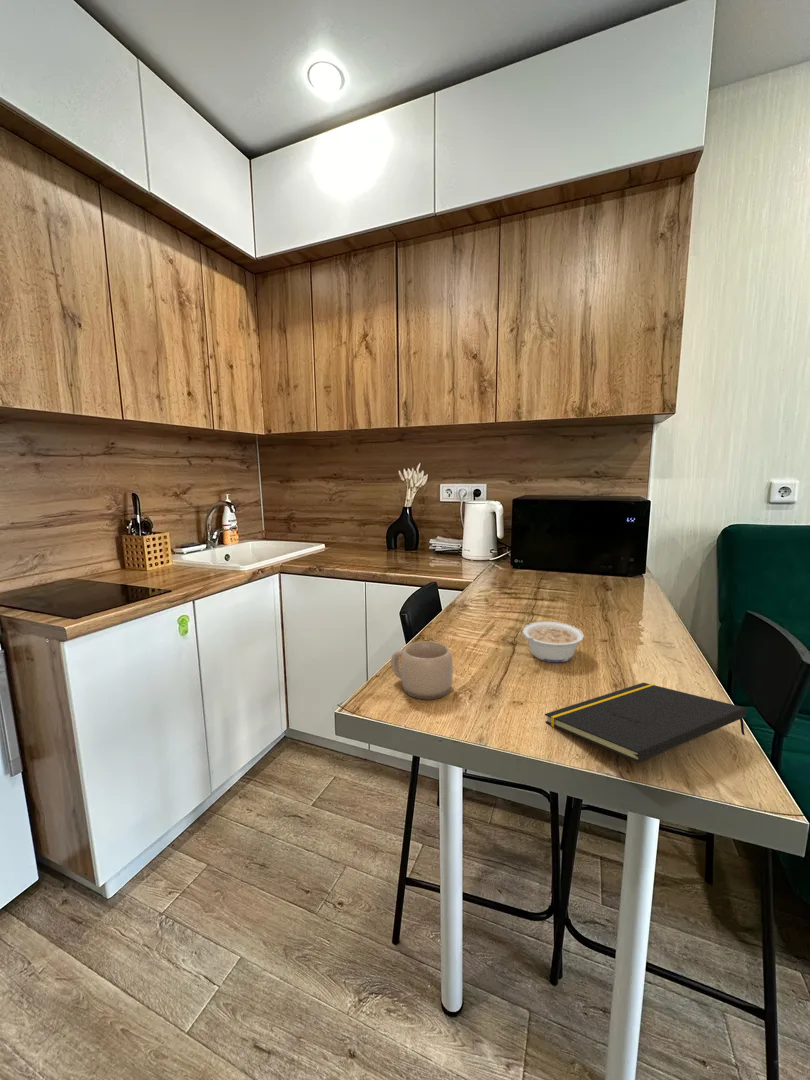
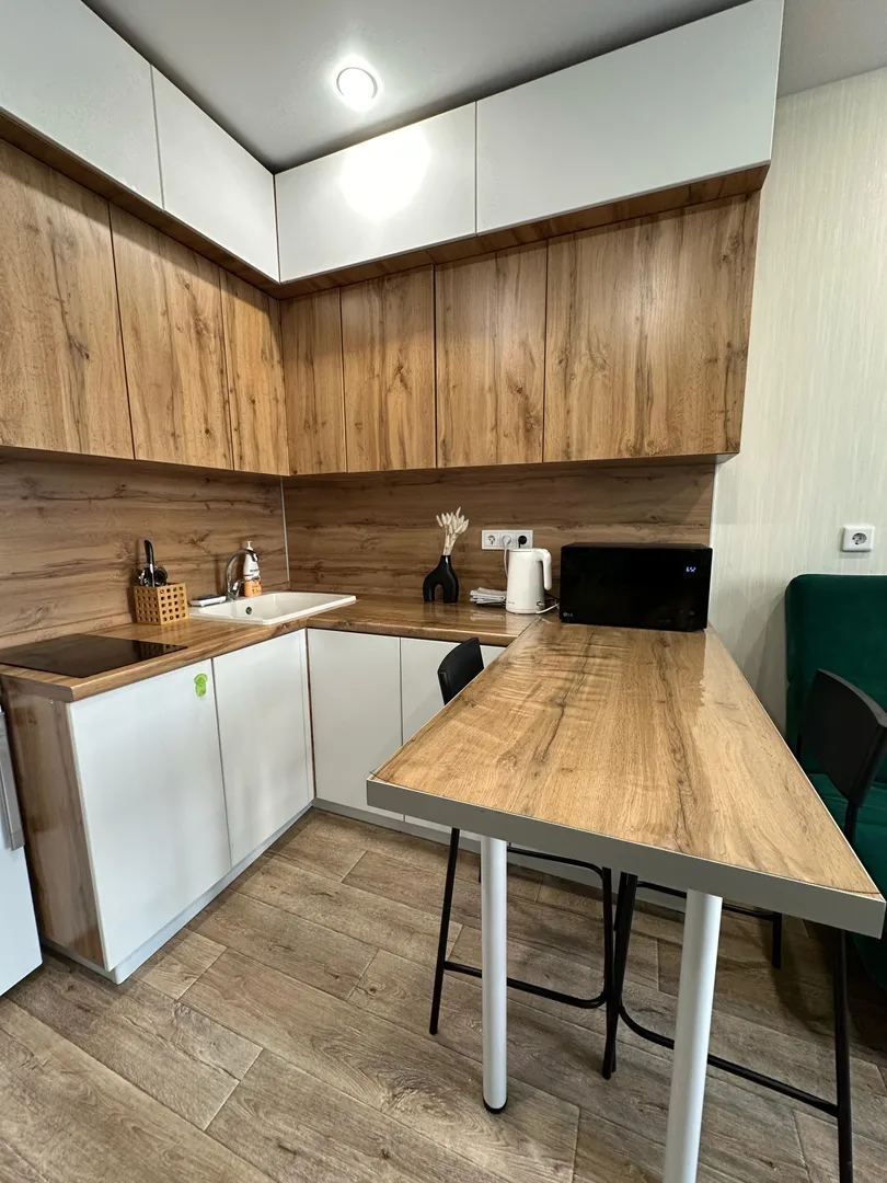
- legume (552, 641)
- mug (420, 667)
- notepad (641, 715)
